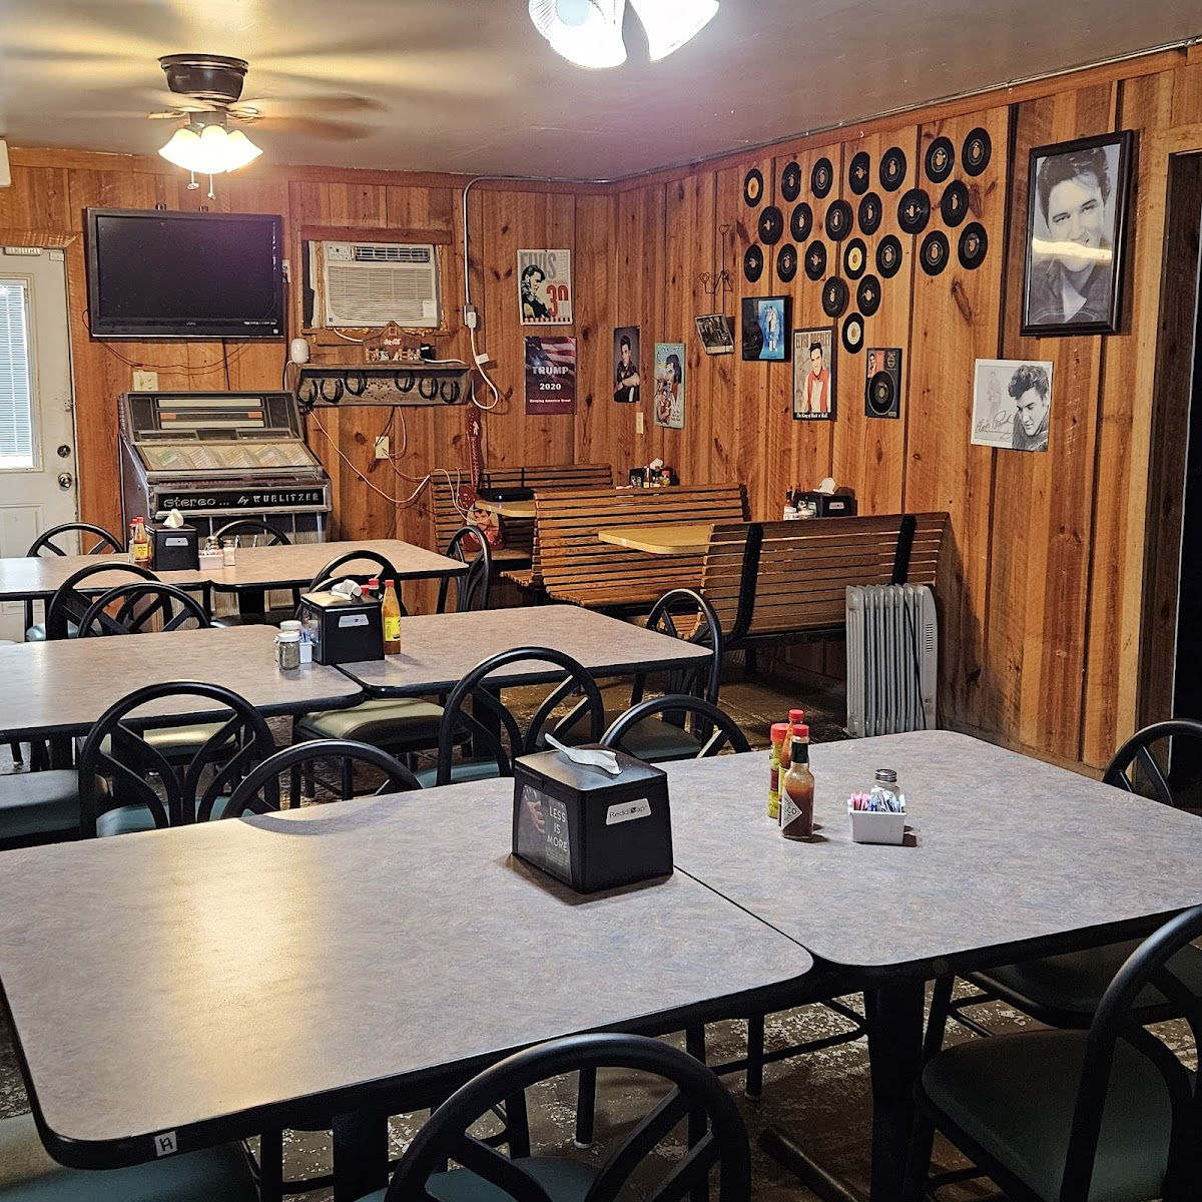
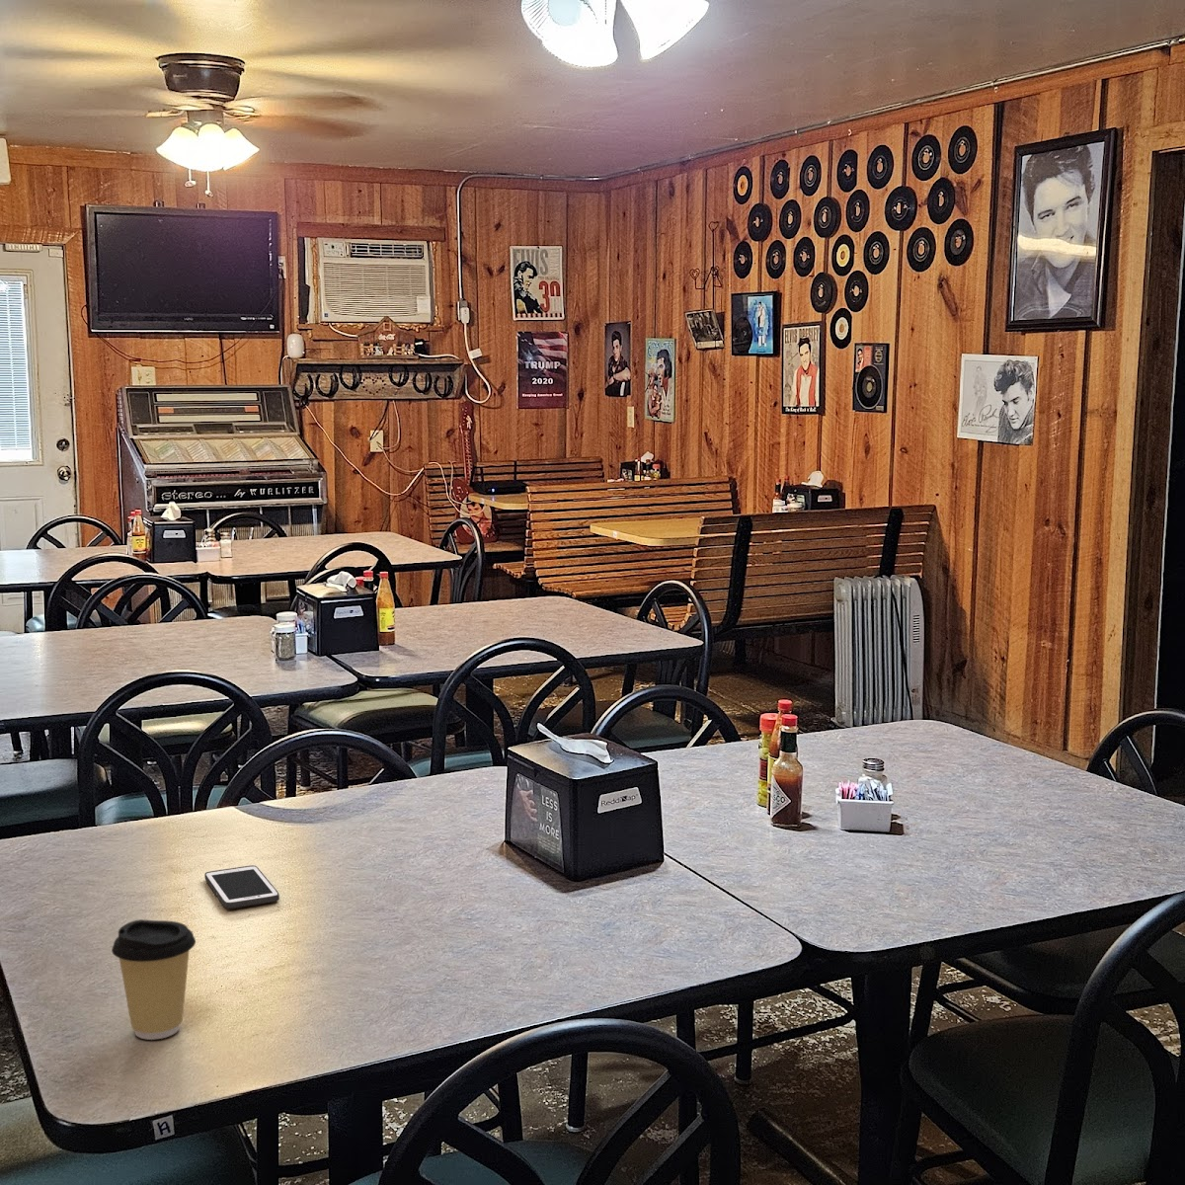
+ coffee cup (155, 979)
+ cell phone (241, 885)
